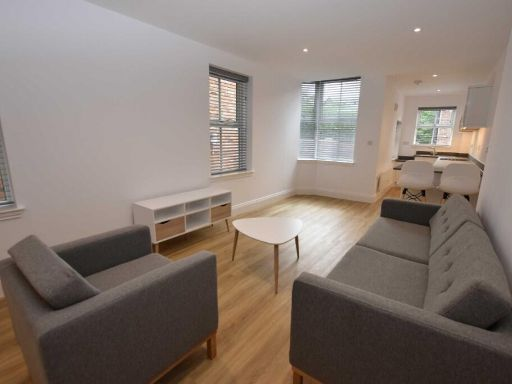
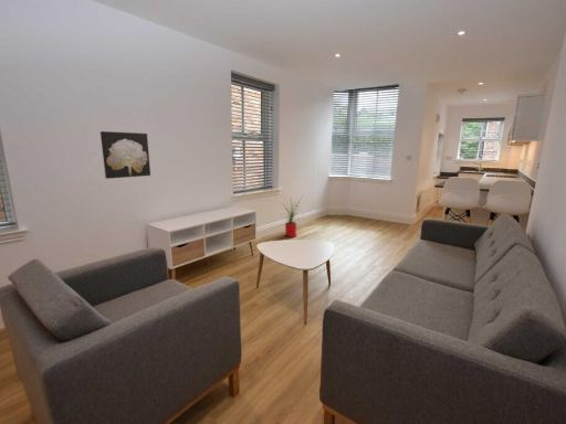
+ house plant (290, 215)
+ wall art (126, 155)
